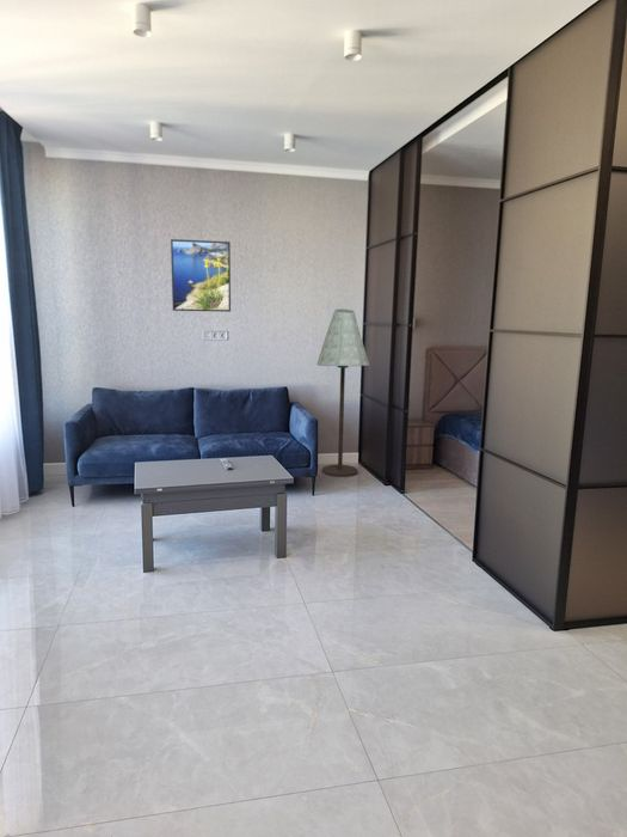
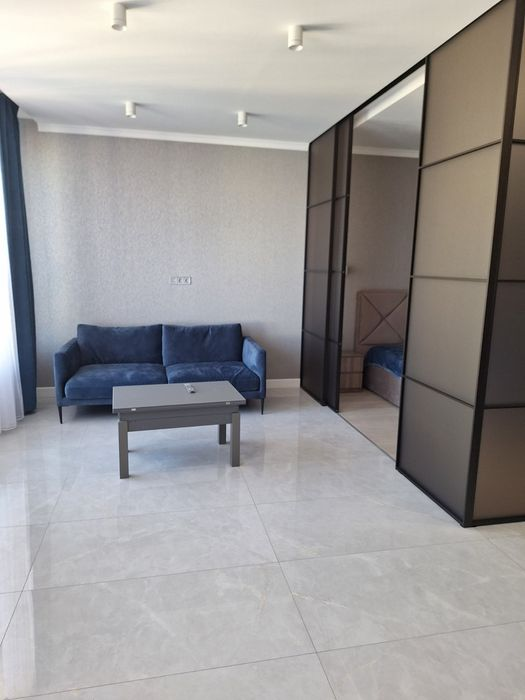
- floor lamp (342, 392)
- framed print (201, 276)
